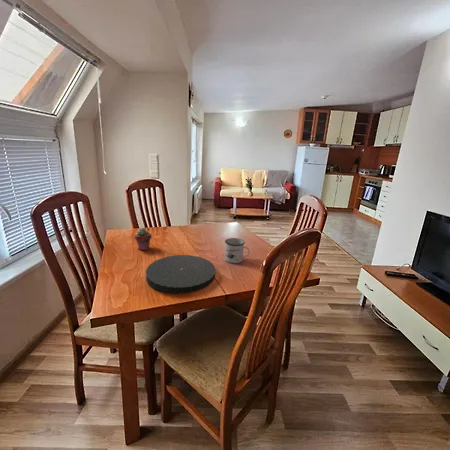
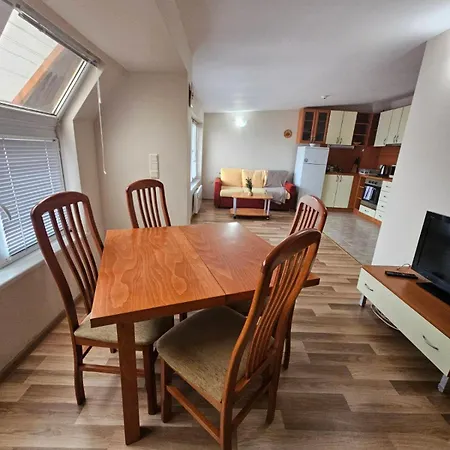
- potted succulent (143, 238)
- plate (181, 271)
- mug (237, 251)
